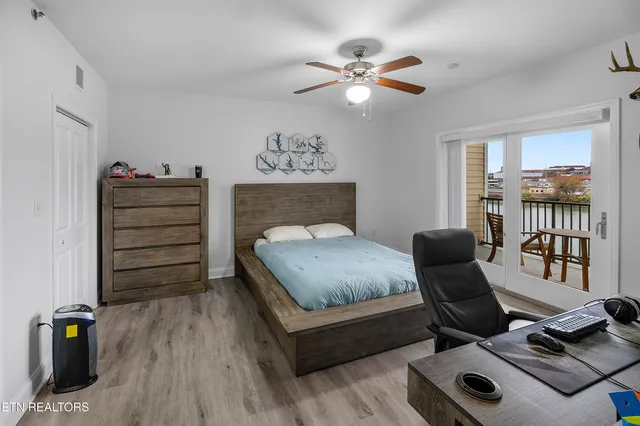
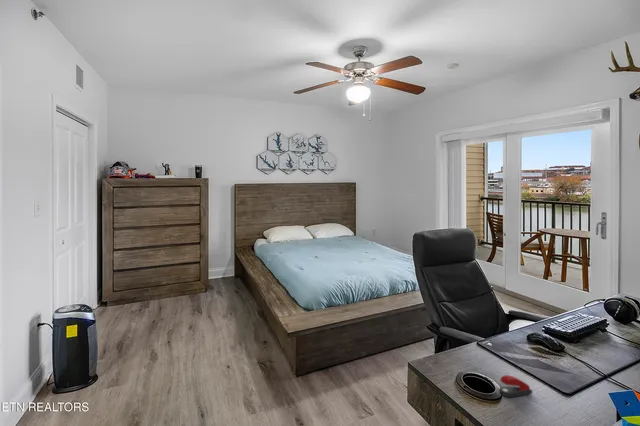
+ stapler (514, 384)
